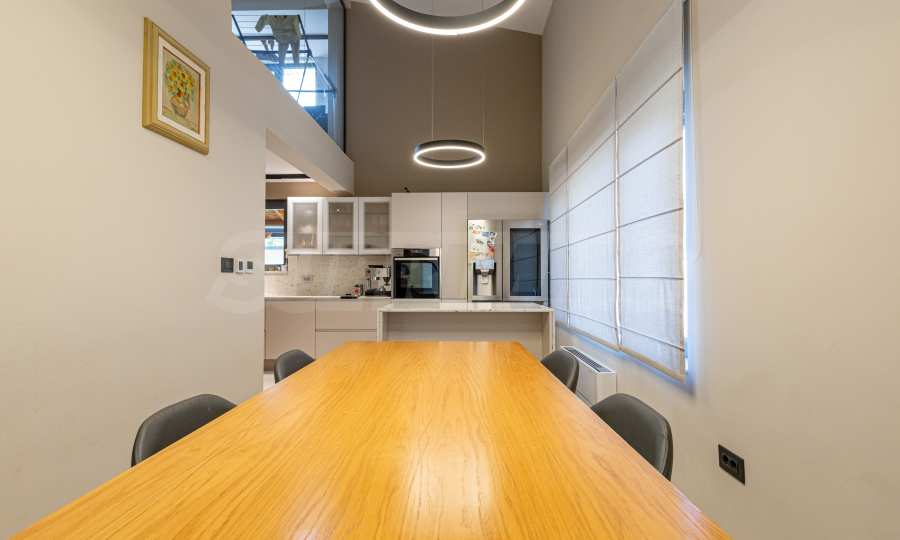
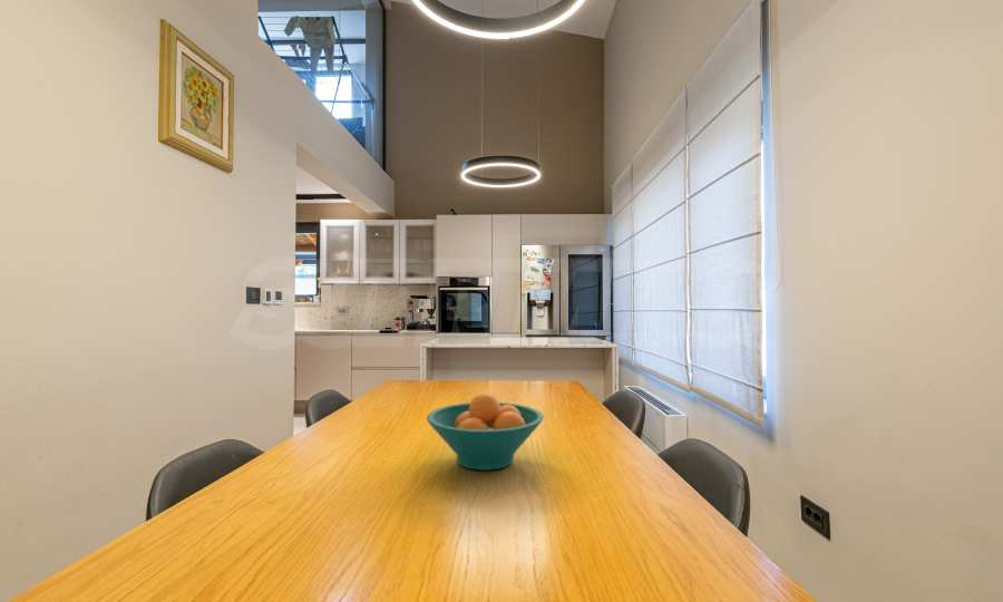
+ fruit bowl (485, 427)
